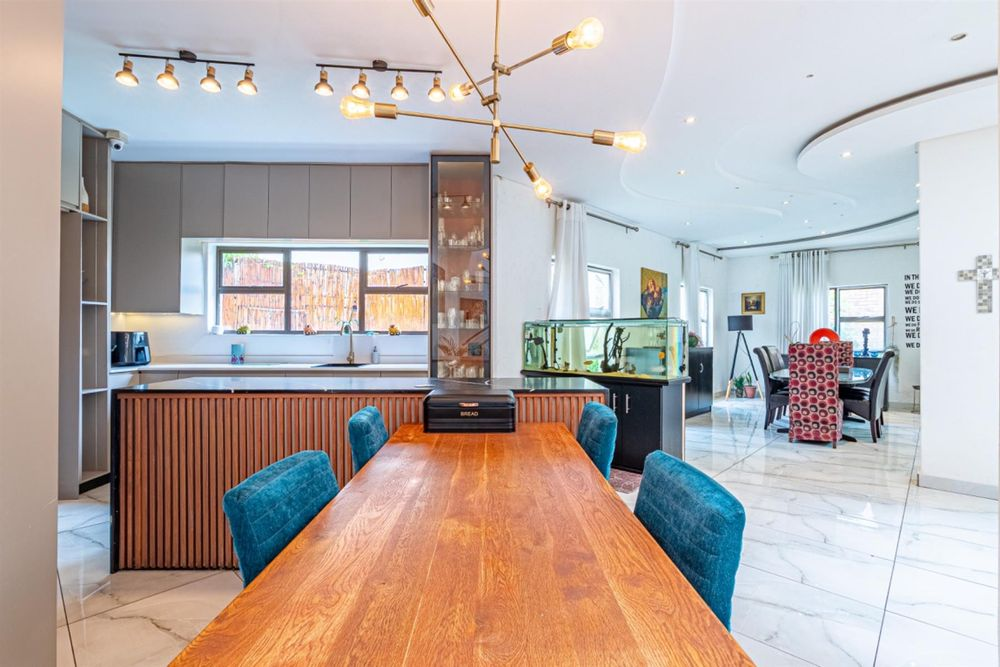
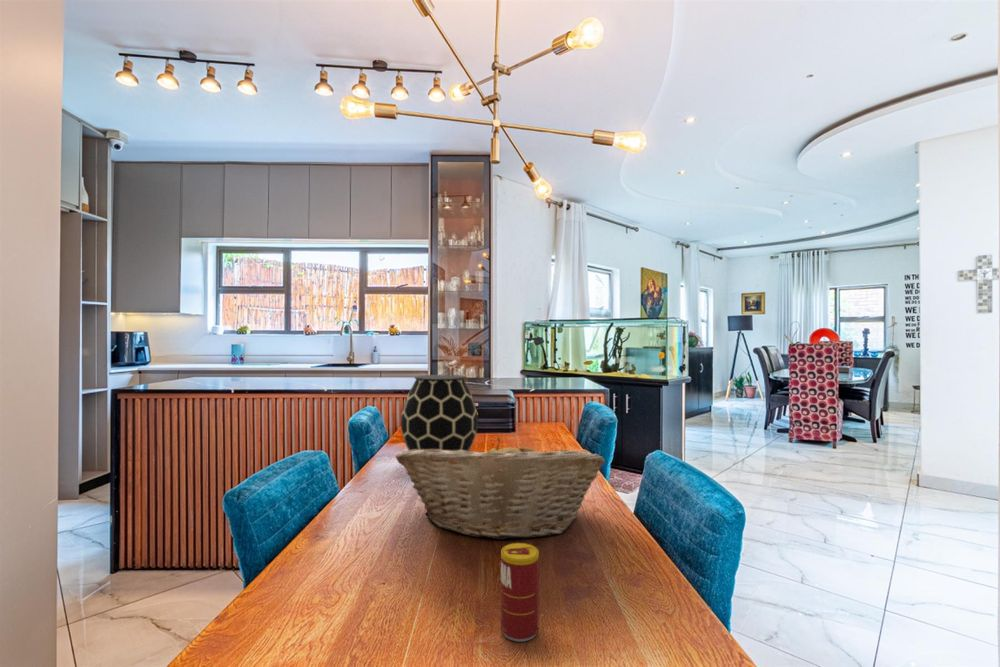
+ beverage can (519, 590)
+ fruit basket (499, 476)
+ vase (439, 420)
